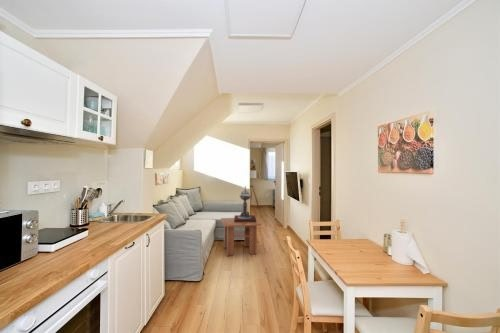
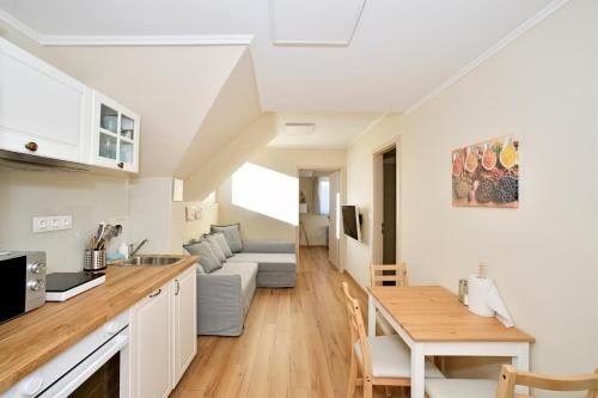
- coffee table (239, 235)
- decorative urn (245, 202)
